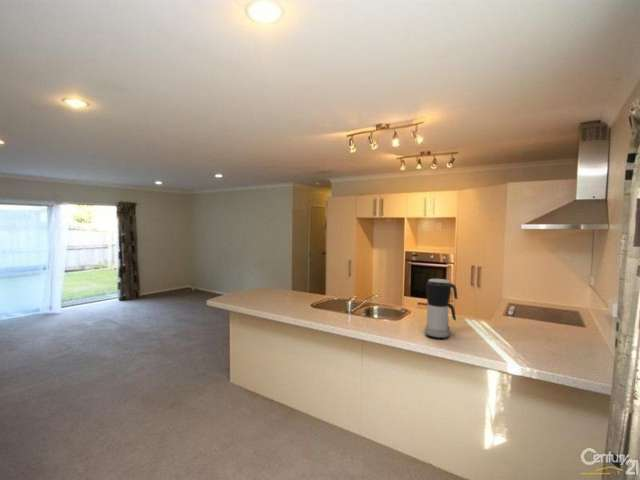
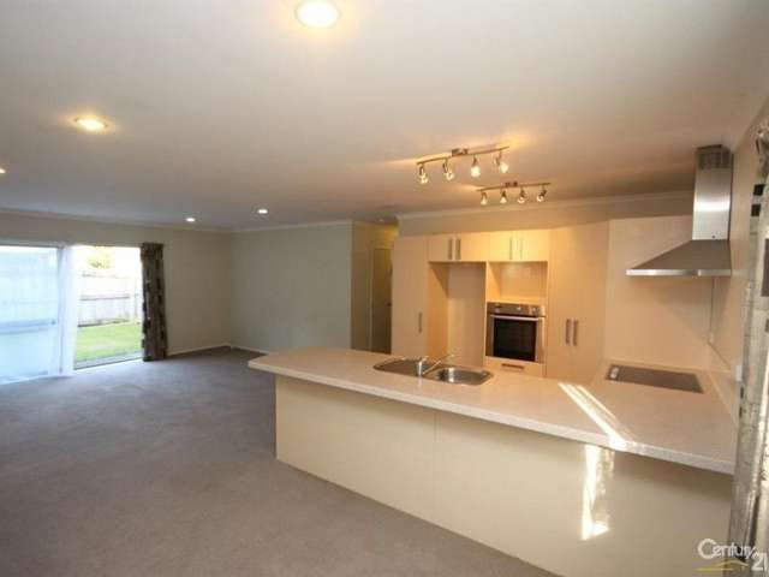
- coffee maker (441, 307)
